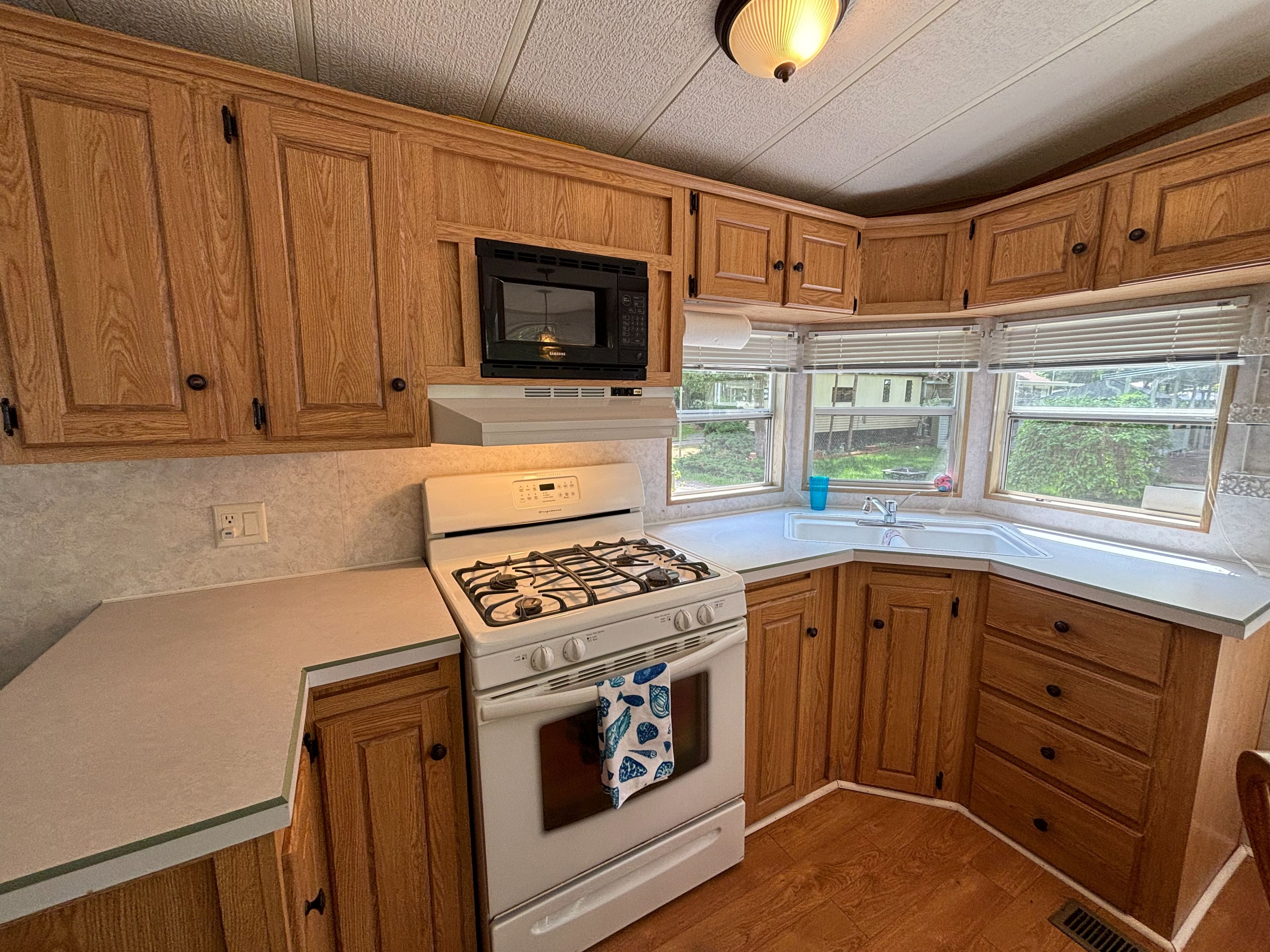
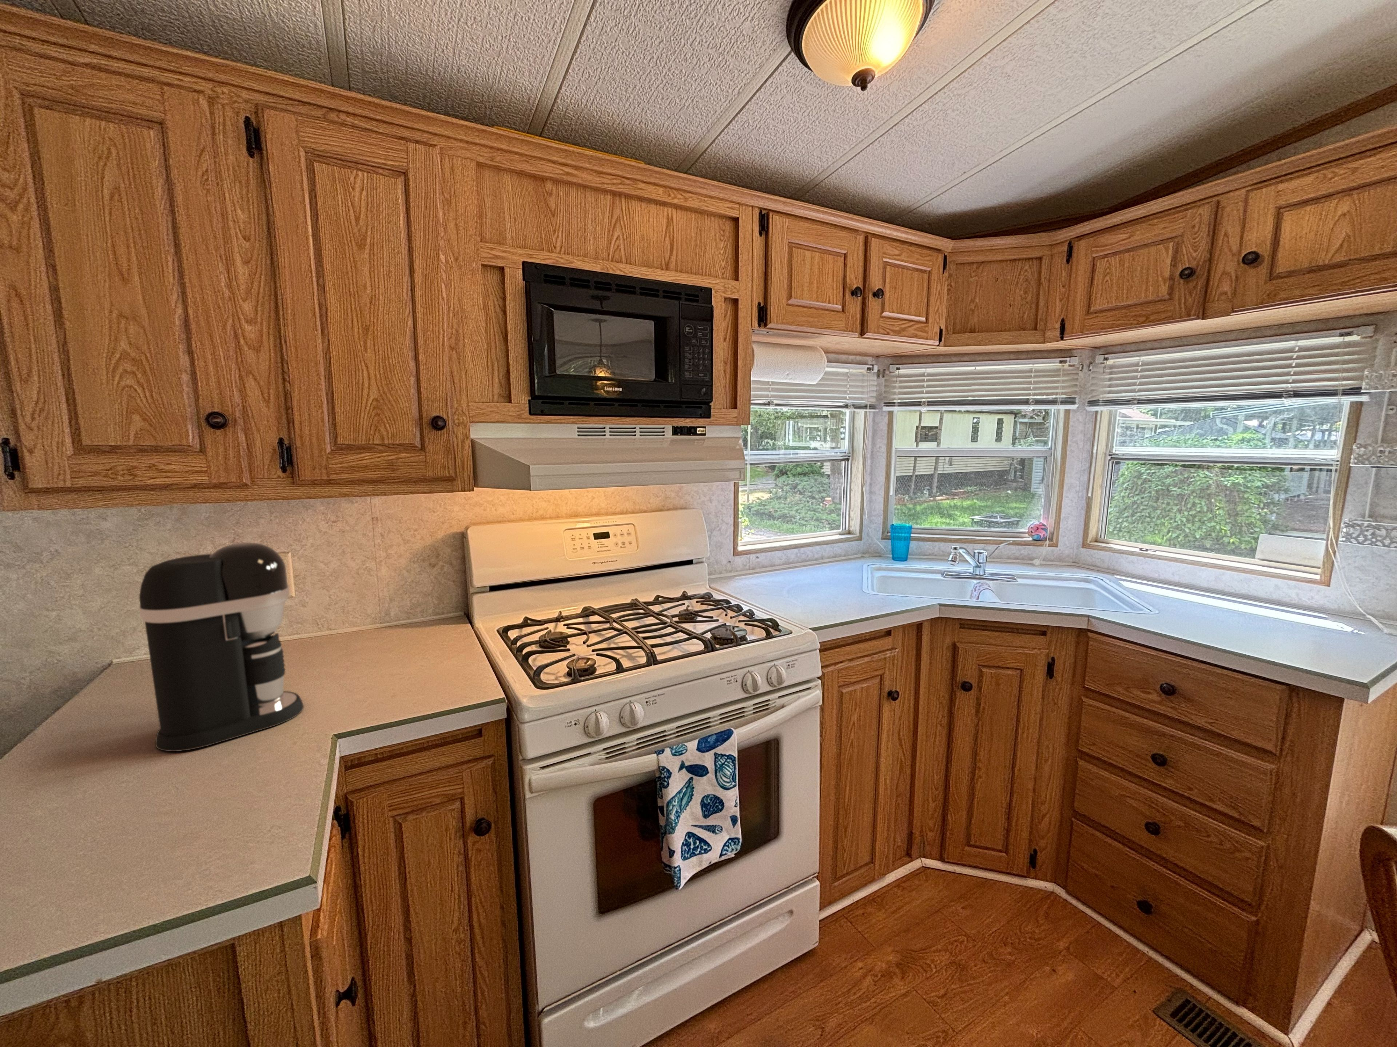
+ coffee maker (223, 637)
